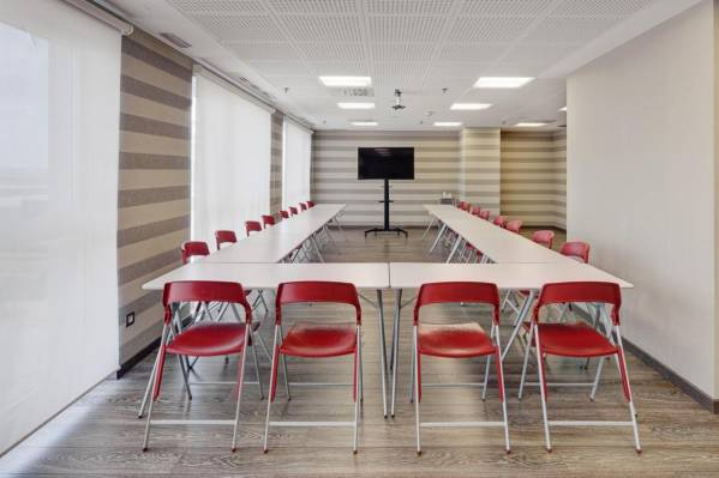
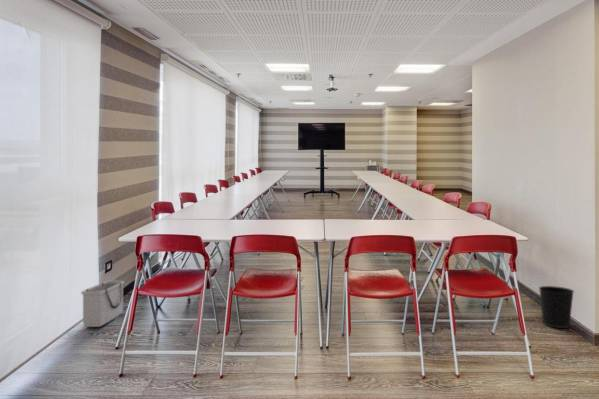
+ wastebasket (556, 306)
+ storage bin (104, 302)
